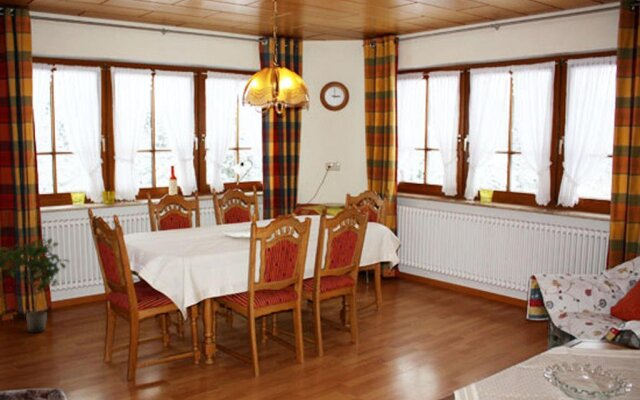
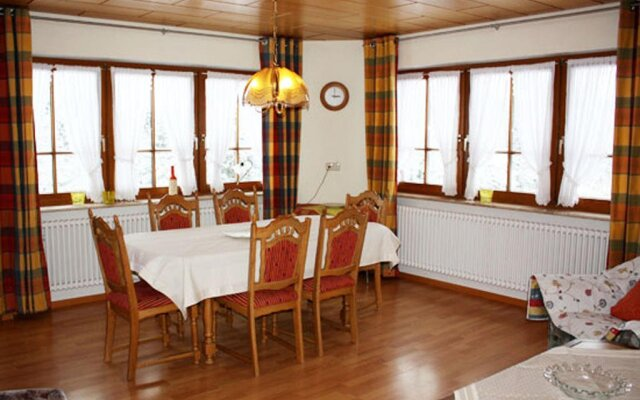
- potted plant (32, 285)
